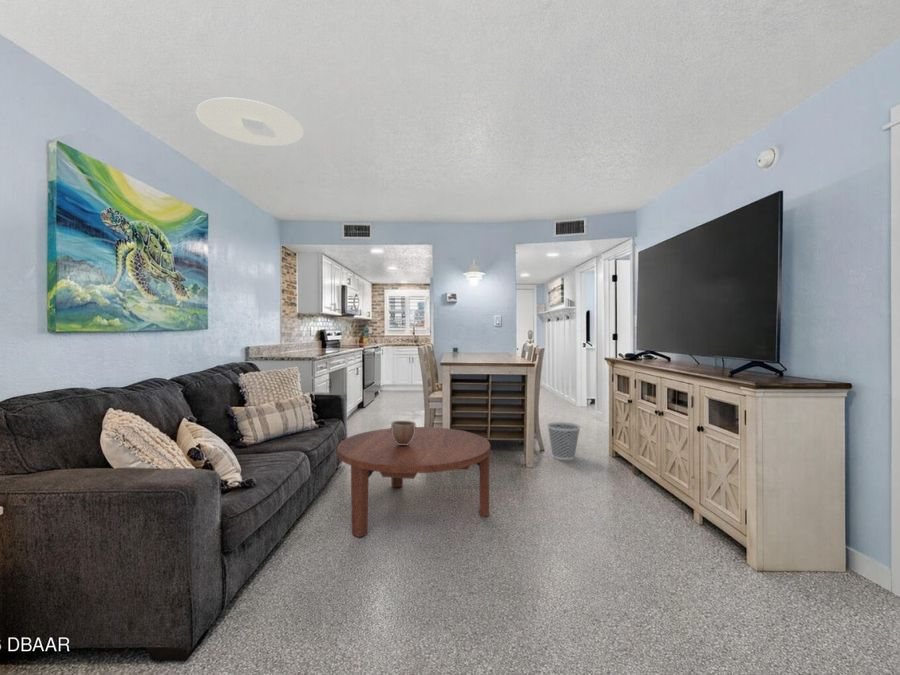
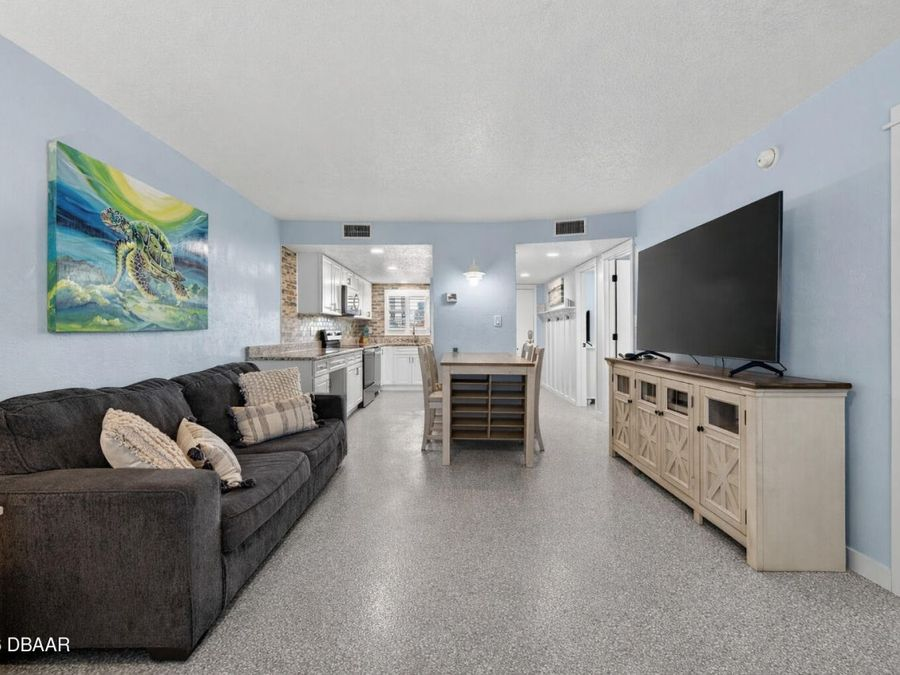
- coffee table (414, 476)
- decorative bowl (403, 433)
- ceiling light (252, 119)
- wastebasket (563, 441)
